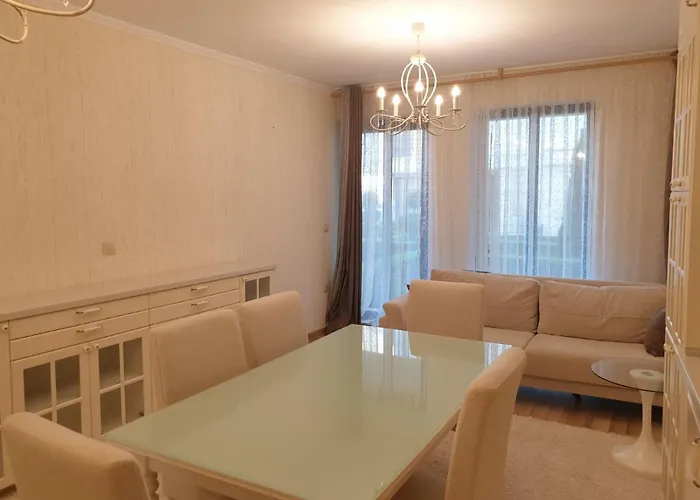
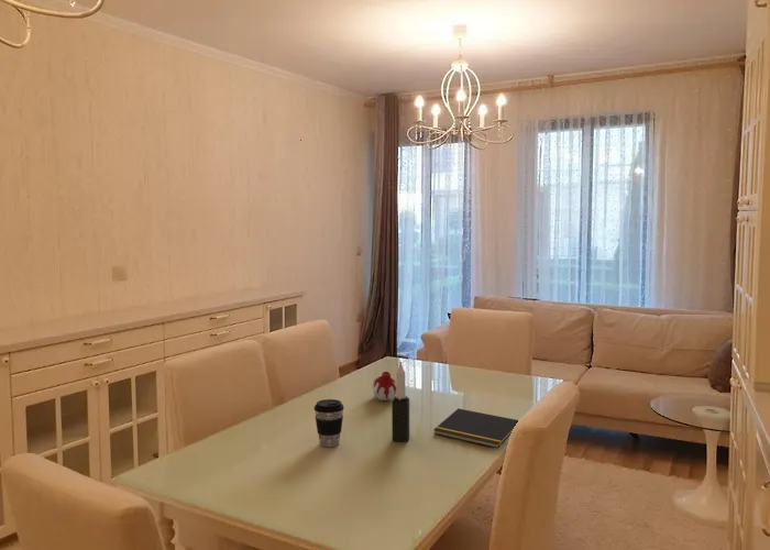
+ candle (400, 399)
+ notepad (476, 427)
+ coffee cup (329, 422)
+ candle (384, 384)
